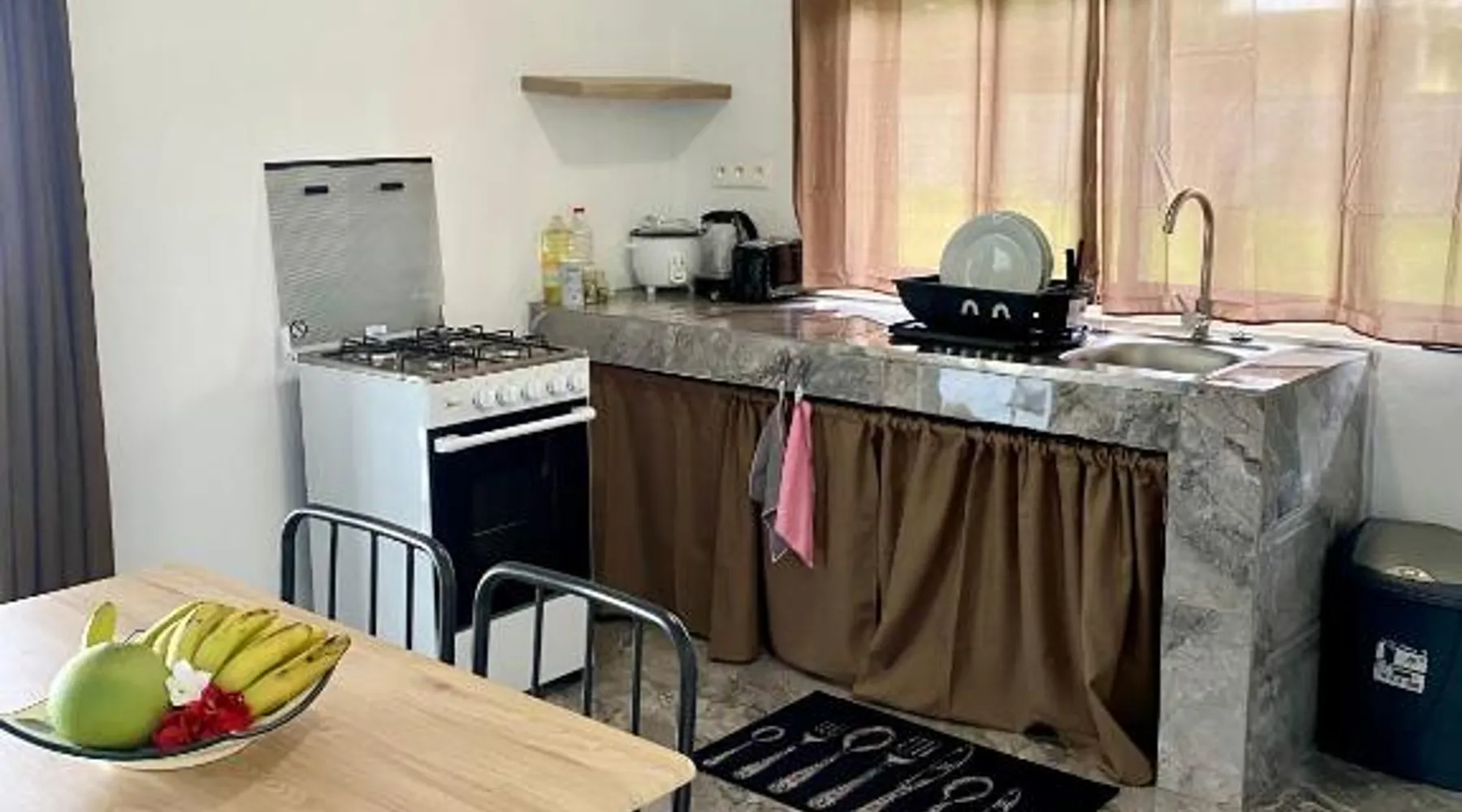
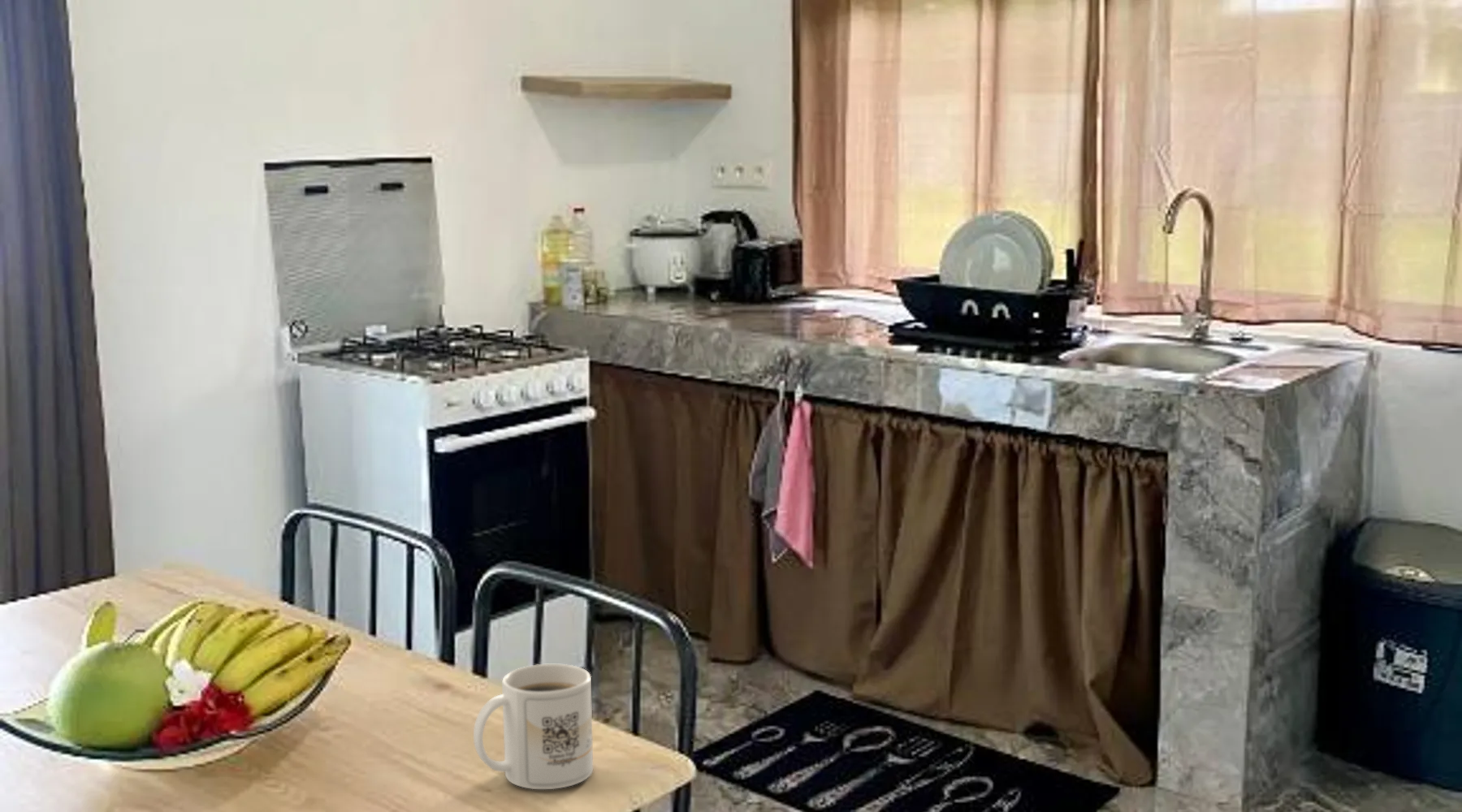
+ mug (537, 726)
